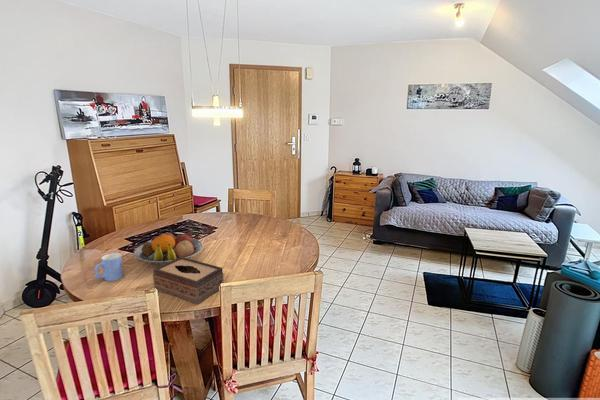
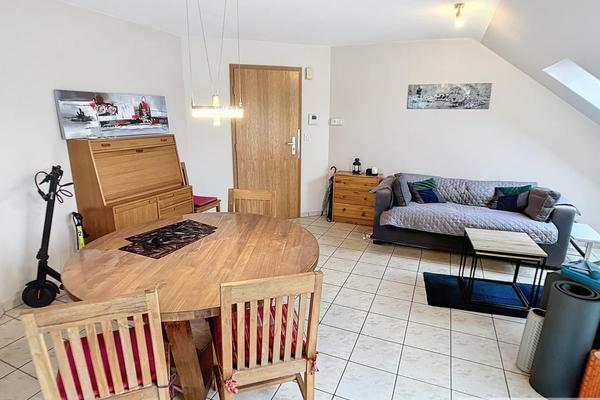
- fruit bowl (169, 245)
- mug (108, 268)
- tissue box (188, 279)
